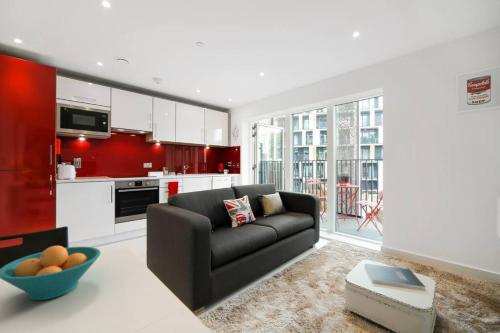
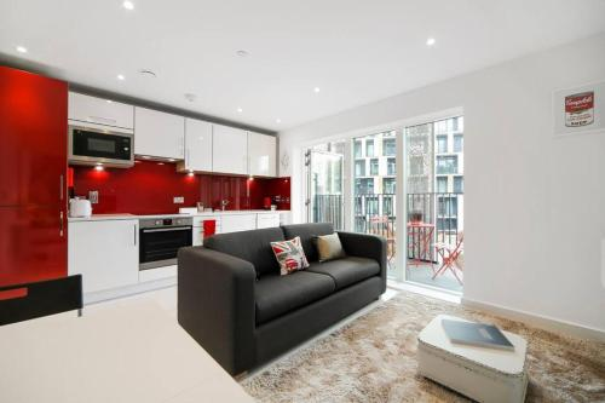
- fruit bowl (54, 268)
